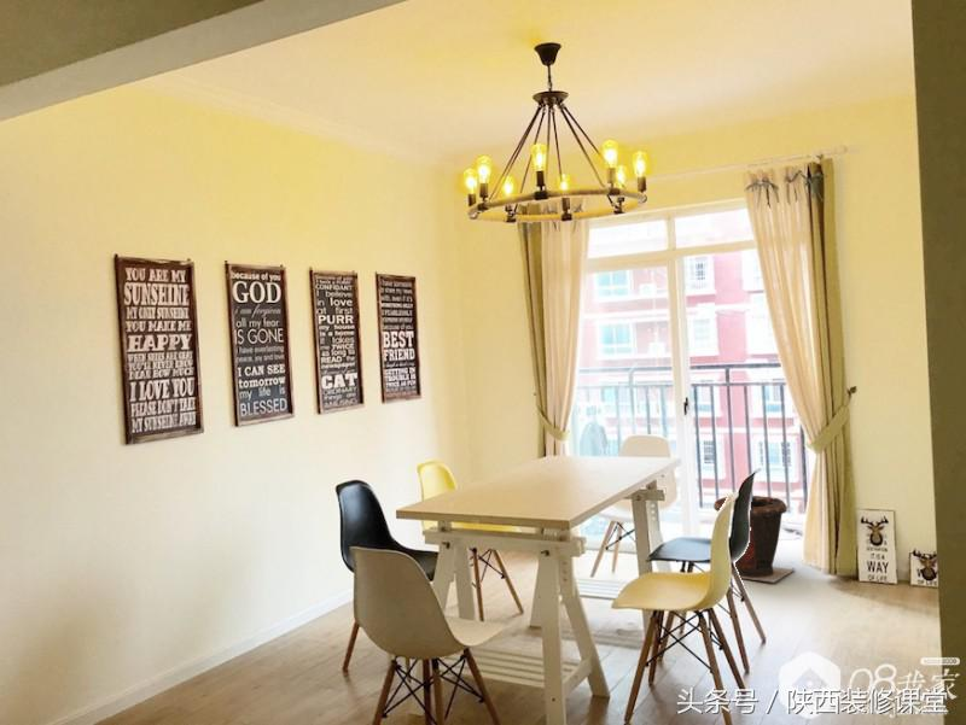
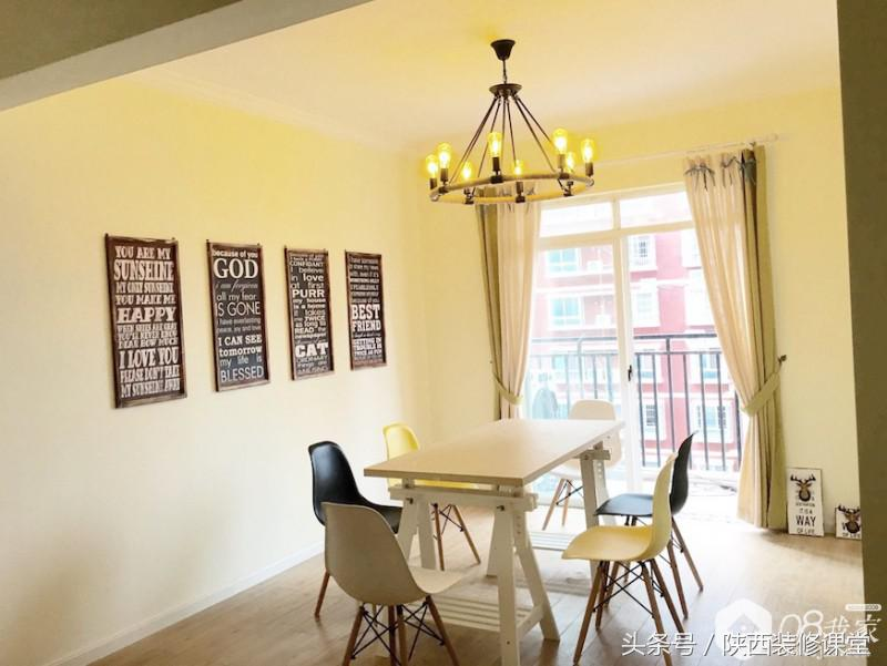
- waste bin (751, 534)
